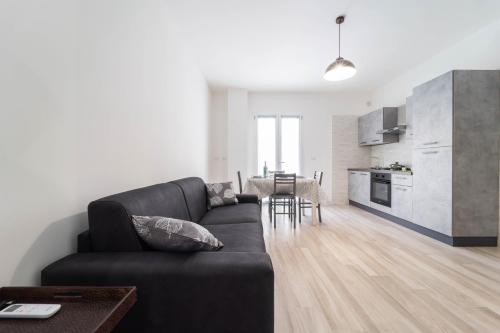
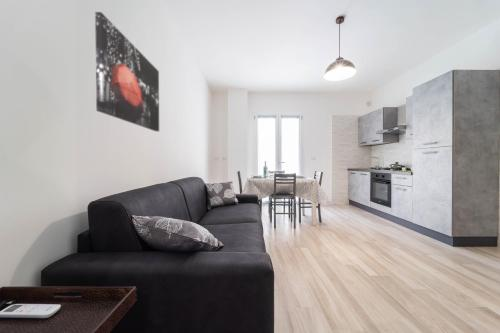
+ wall art (135, 86)
